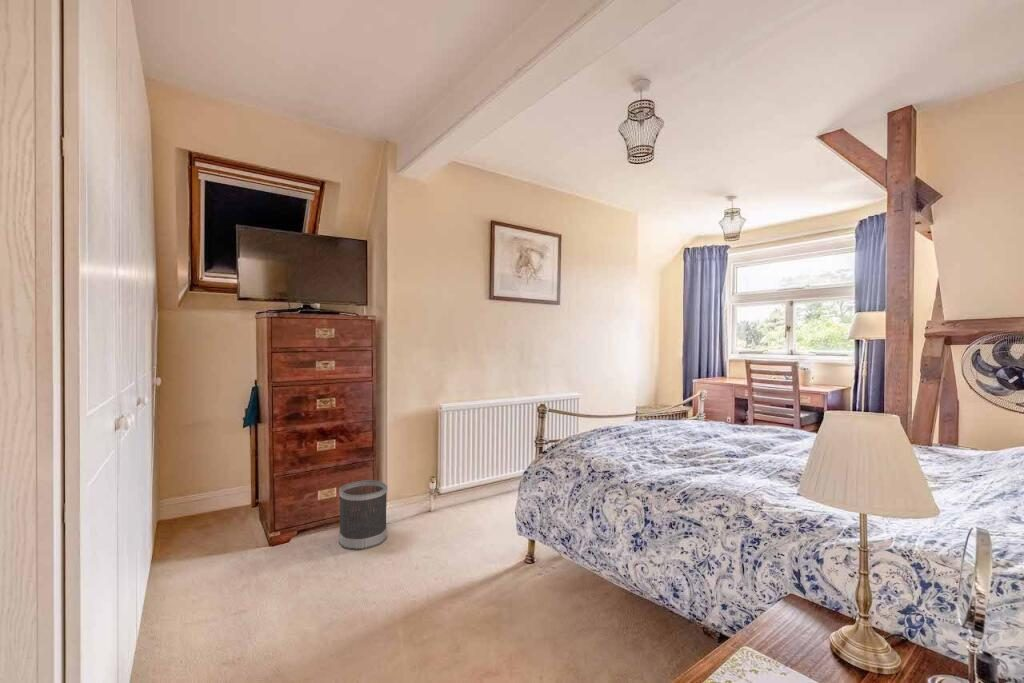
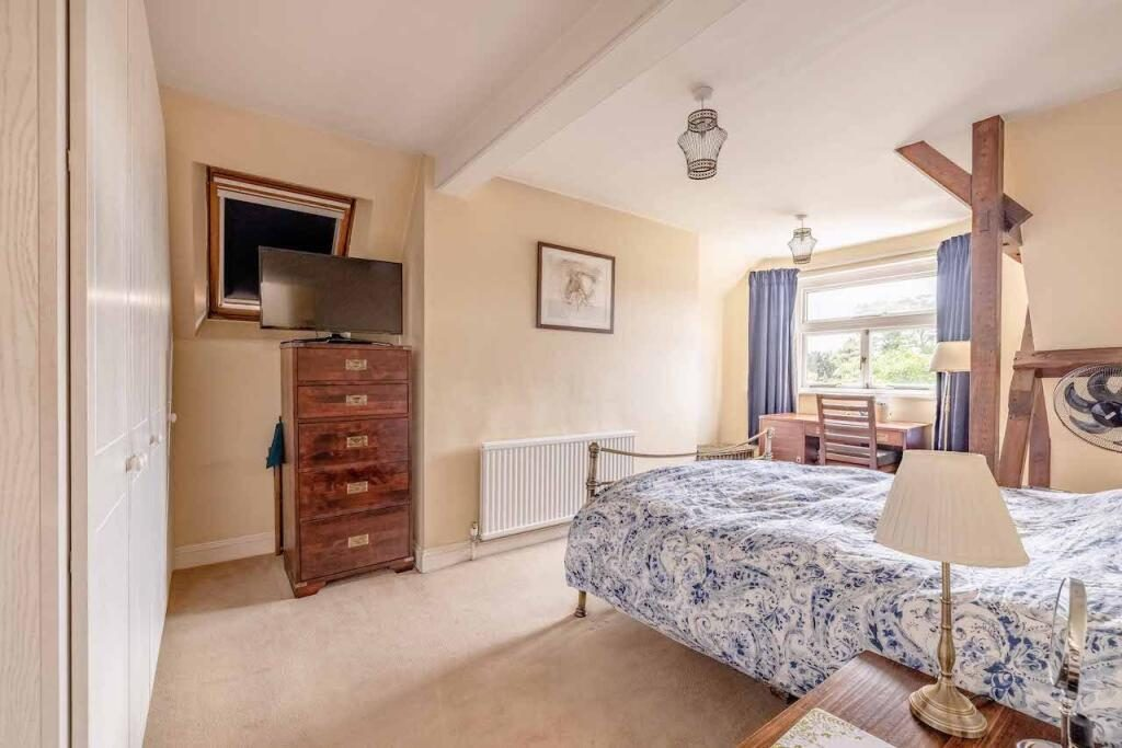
- wastebasket (363, 513)
